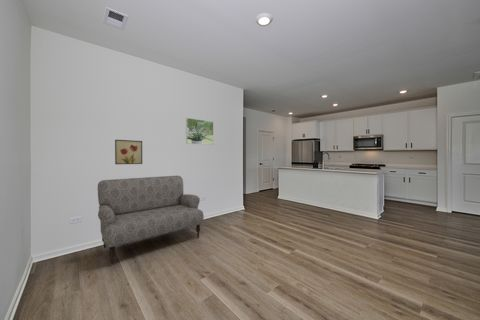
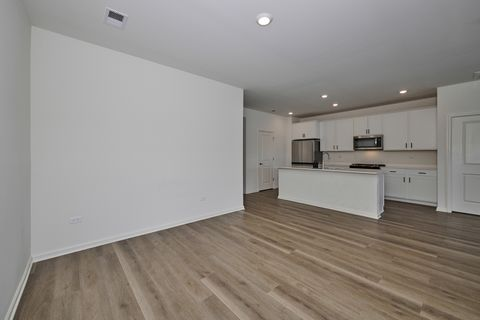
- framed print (200, 132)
- wall art (129, 152)
- sofa (153, 210)
